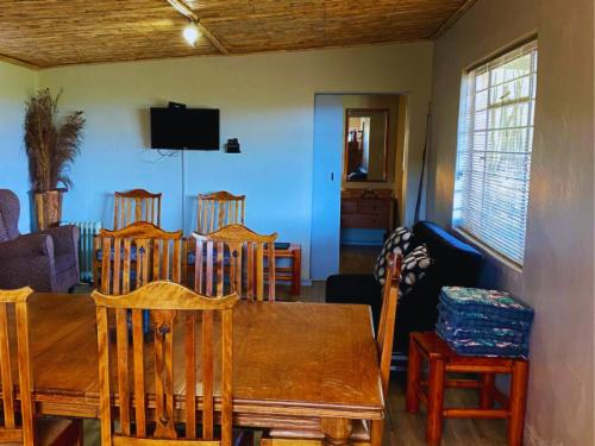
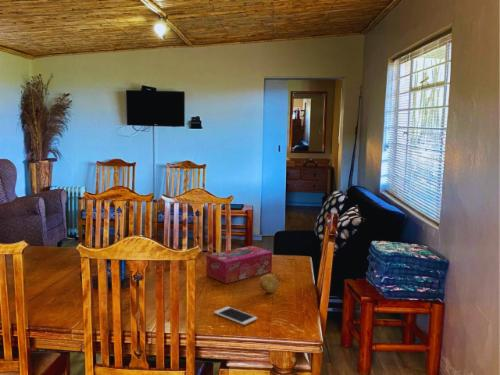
+ fruit (268, 283)
+ tissue box (239, 263)
+ cell phone (235, 315)
